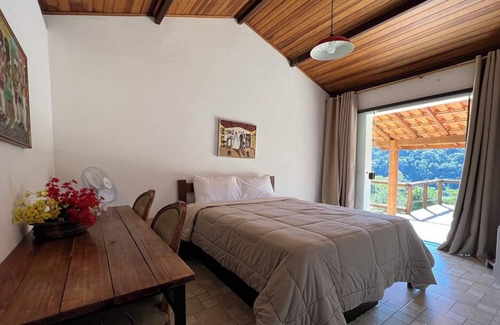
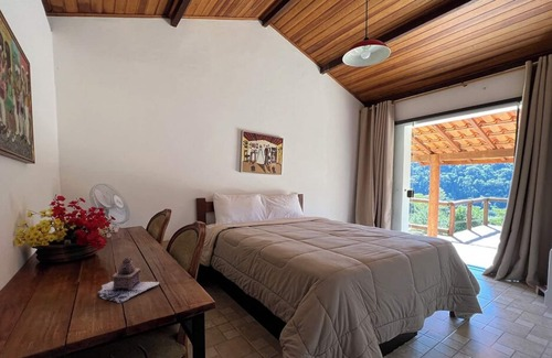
+ teapot (125, 273)
